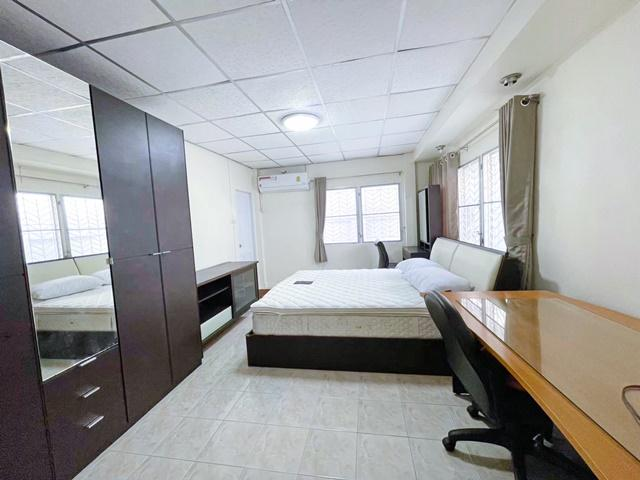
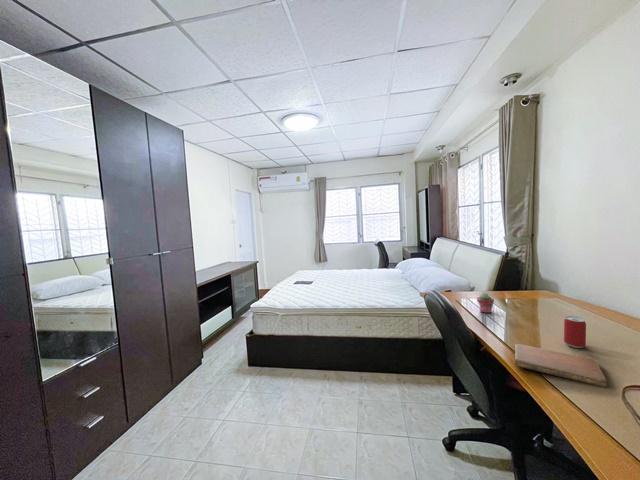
+ notebook (554, 362)
+ beer can (574, 331)
+ potted succulent (485, 302)
